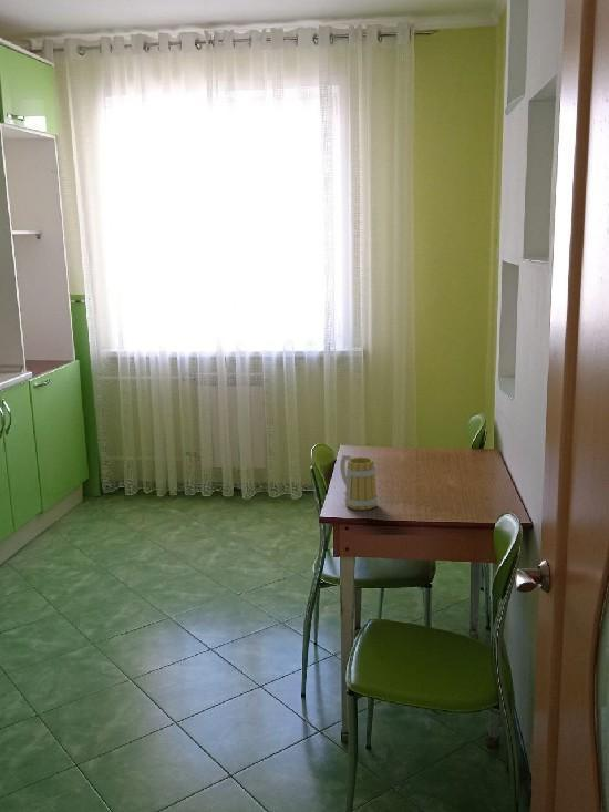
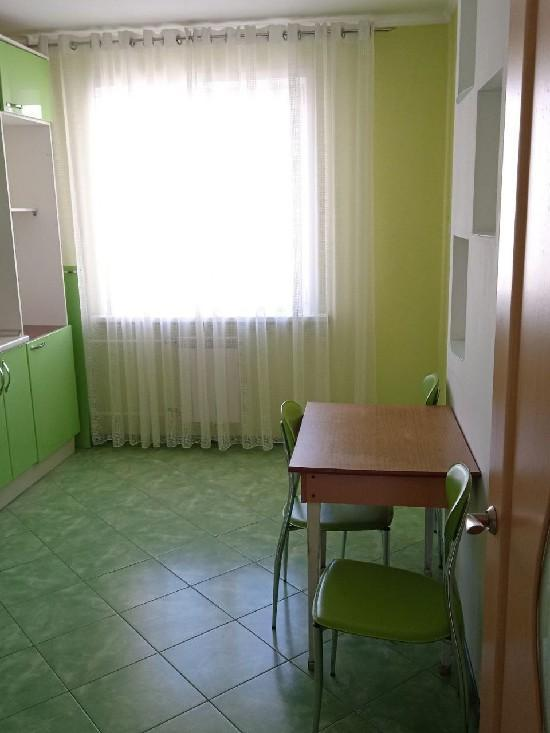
- mug (359, 481)
